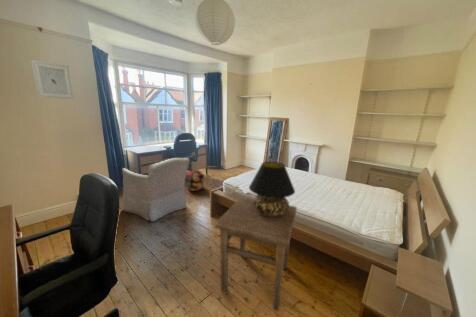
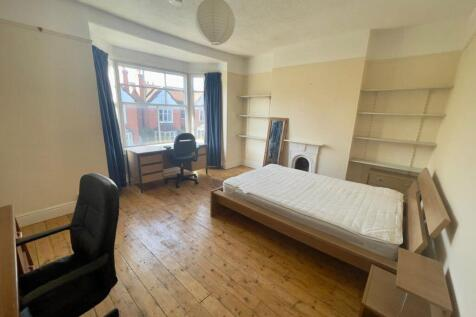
- table lamp (271, 188)
- armchair (156, 182)
- wall art (53, 81)
- side table (258, 242)
- backpack (195, 179)
